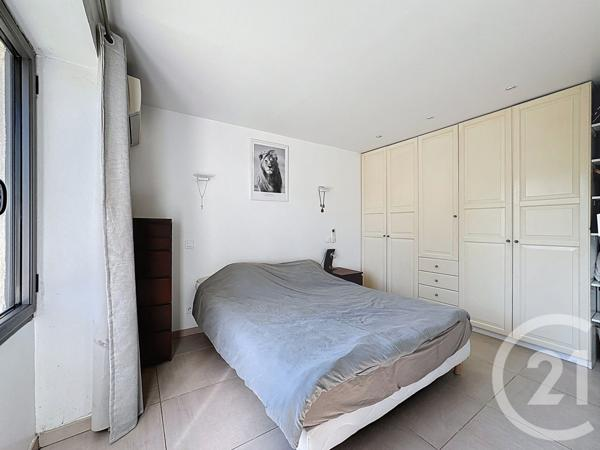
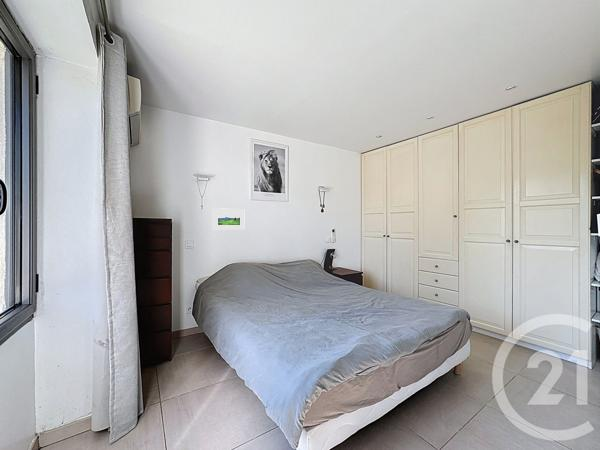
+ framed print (229, 219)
